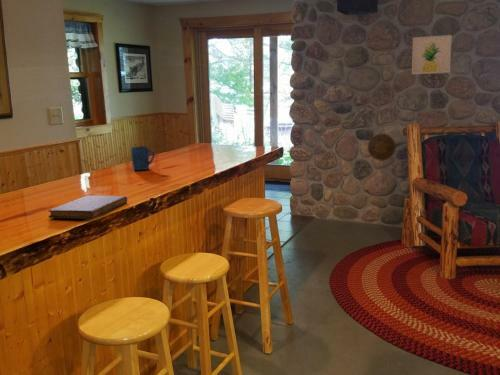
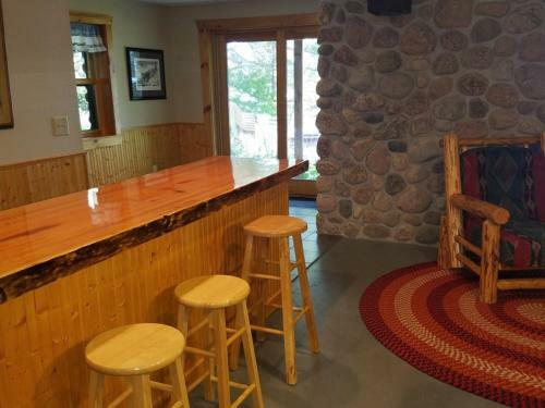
- notebook (90, 206)
- decorative plate (381, 147)
- wall art (431, 55)
- mug (143, 158)
